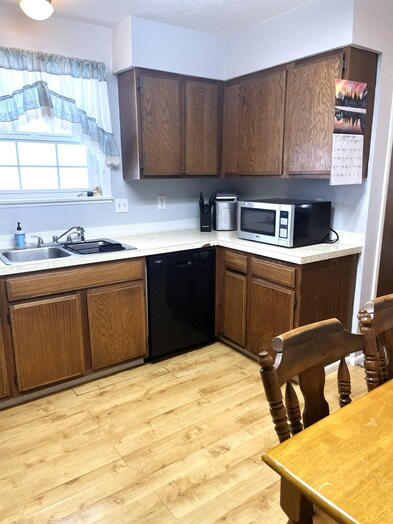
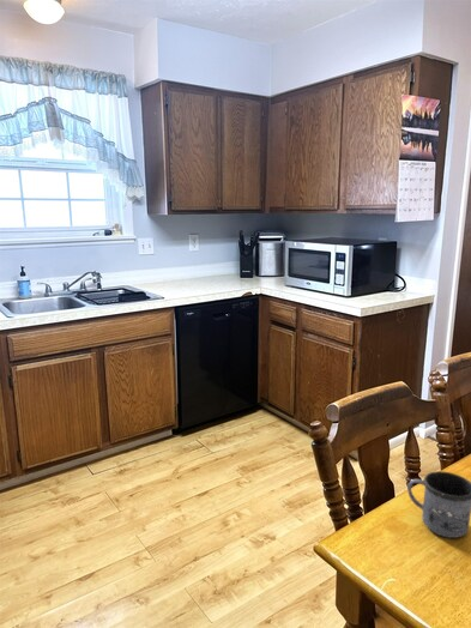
+ mug (439, 502)
